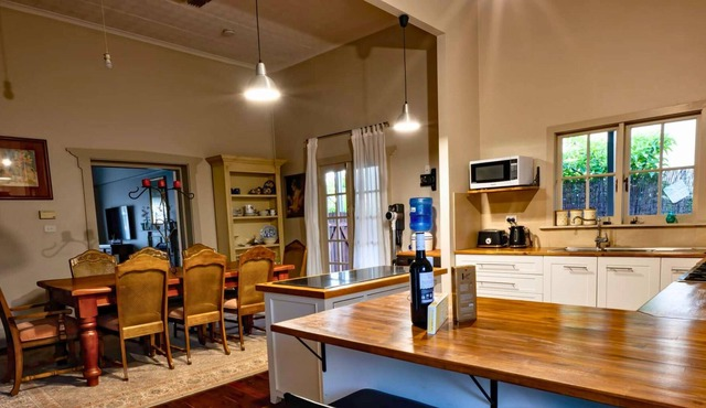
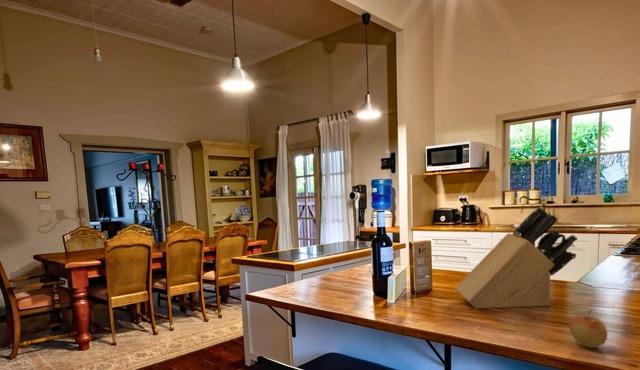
+ knife block (514, 255)
+ apple (587, 327)
